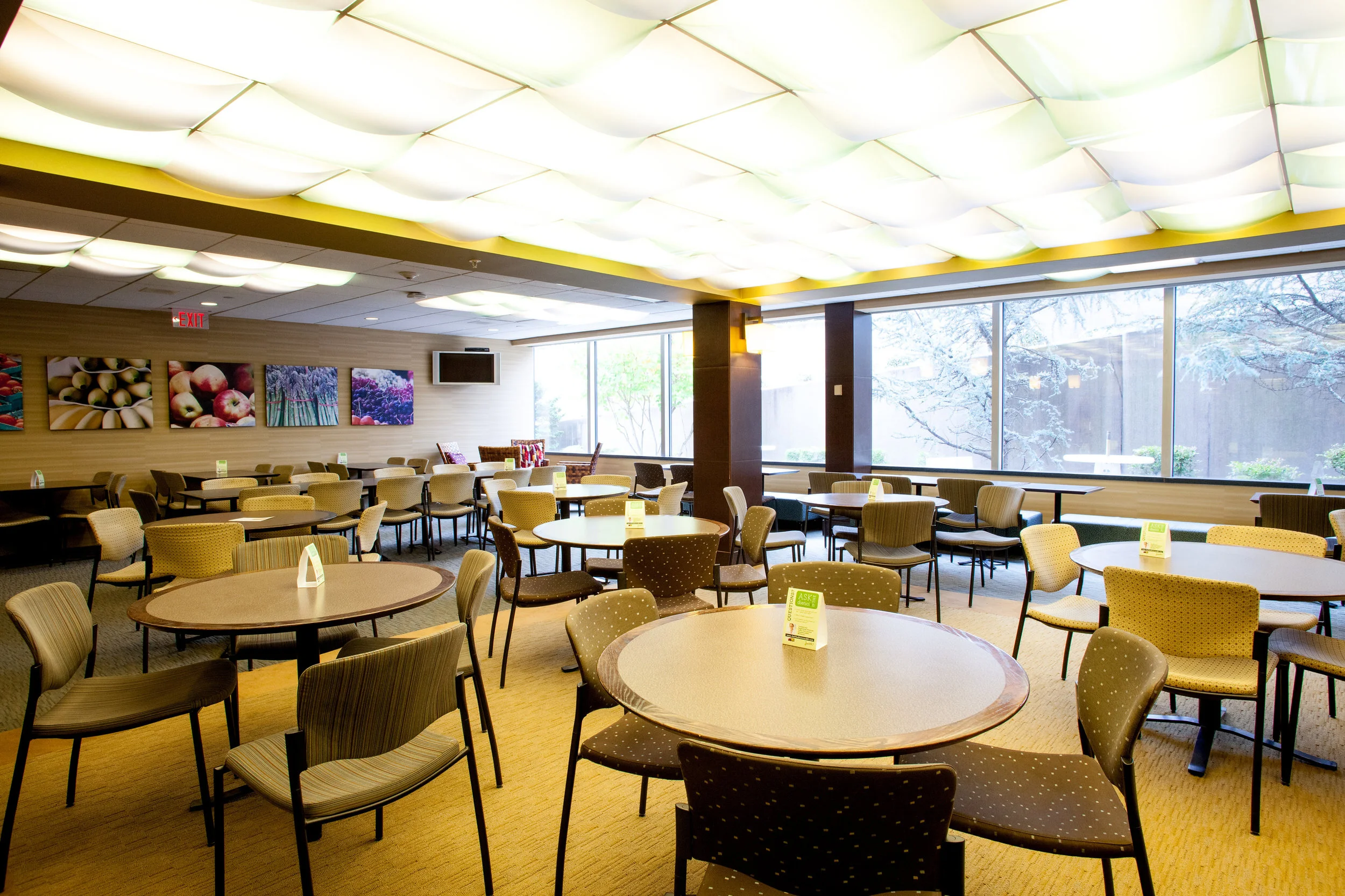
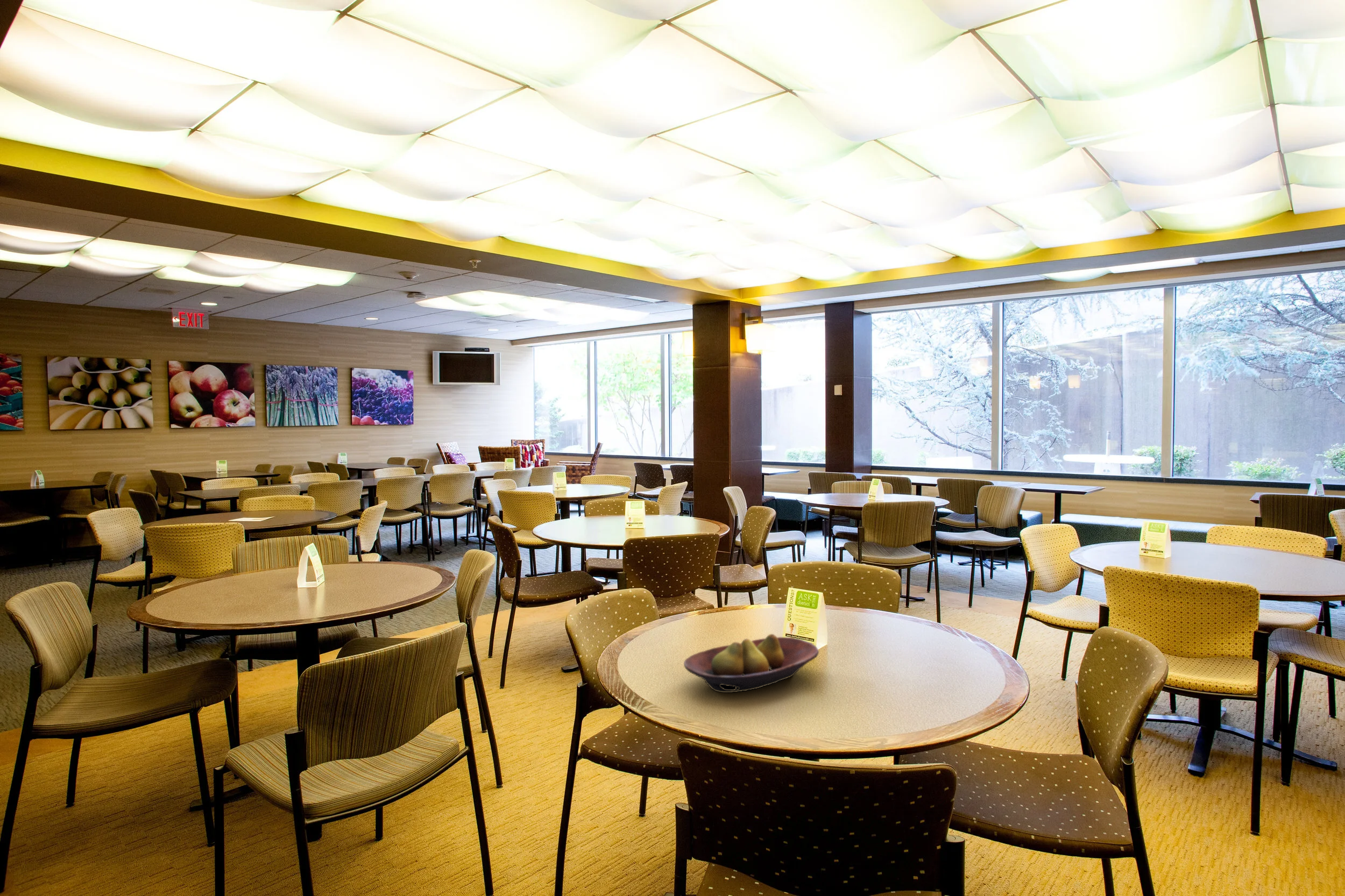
+ fruit bowl (753, 657)
